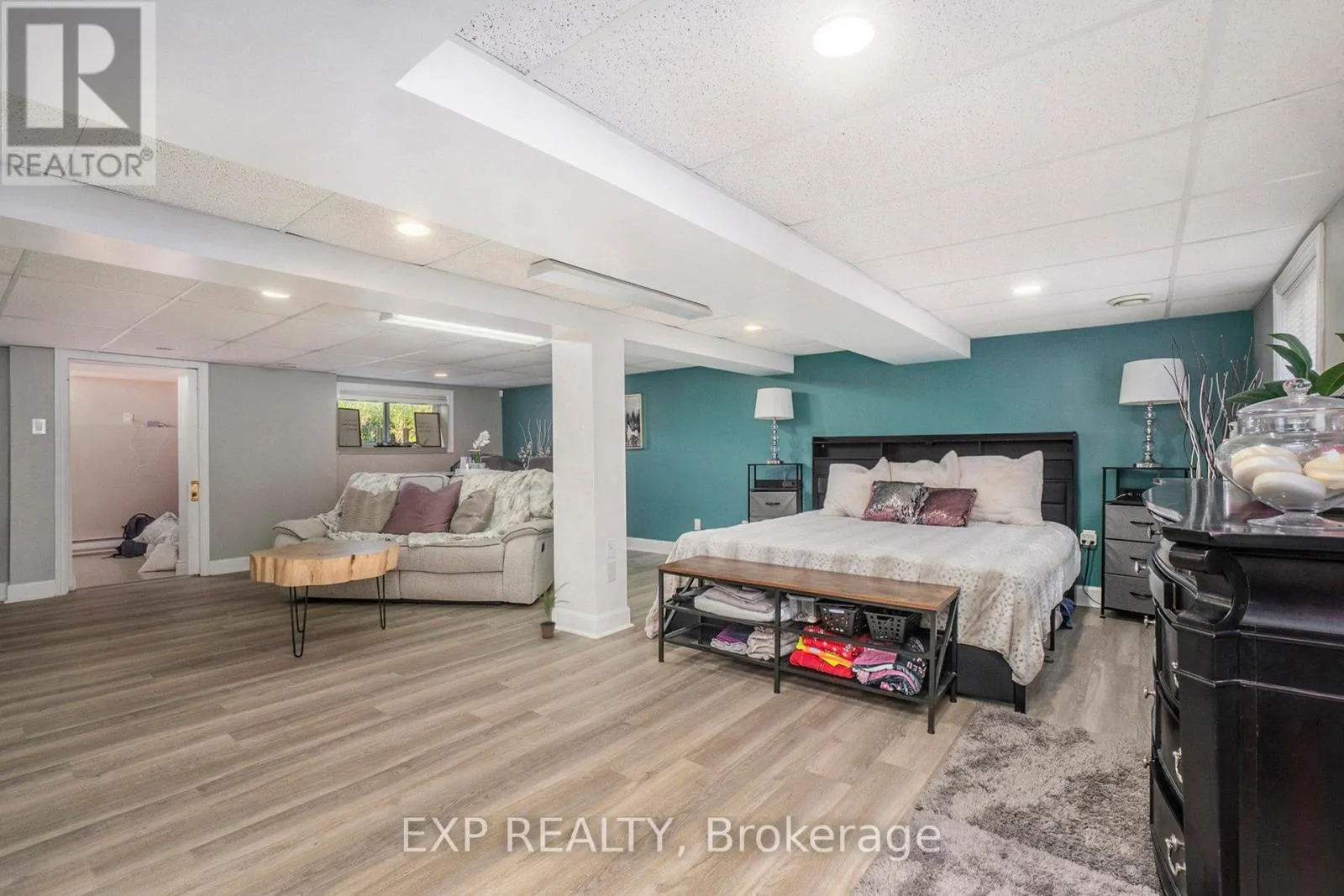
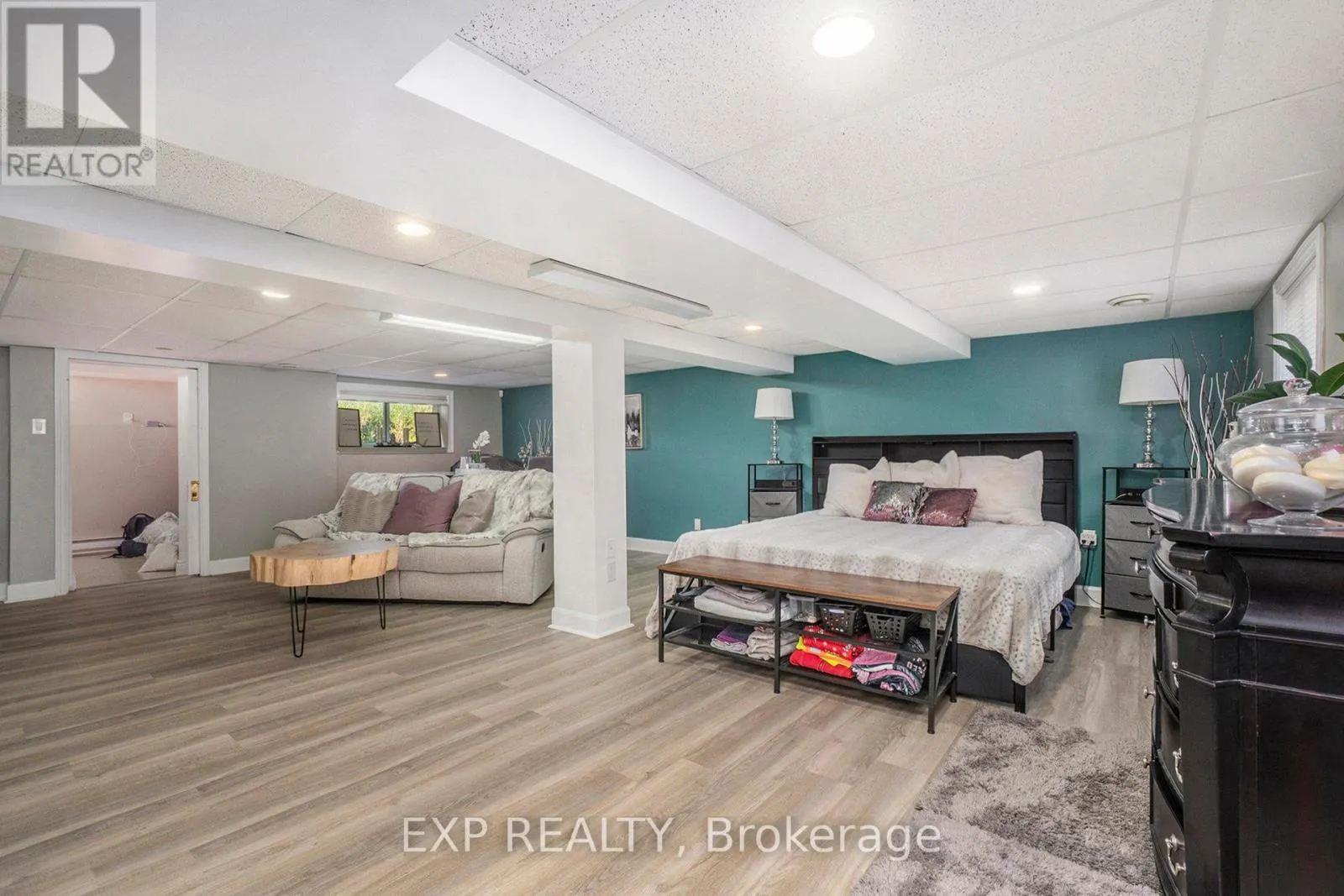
- potted plant (548, 610)
